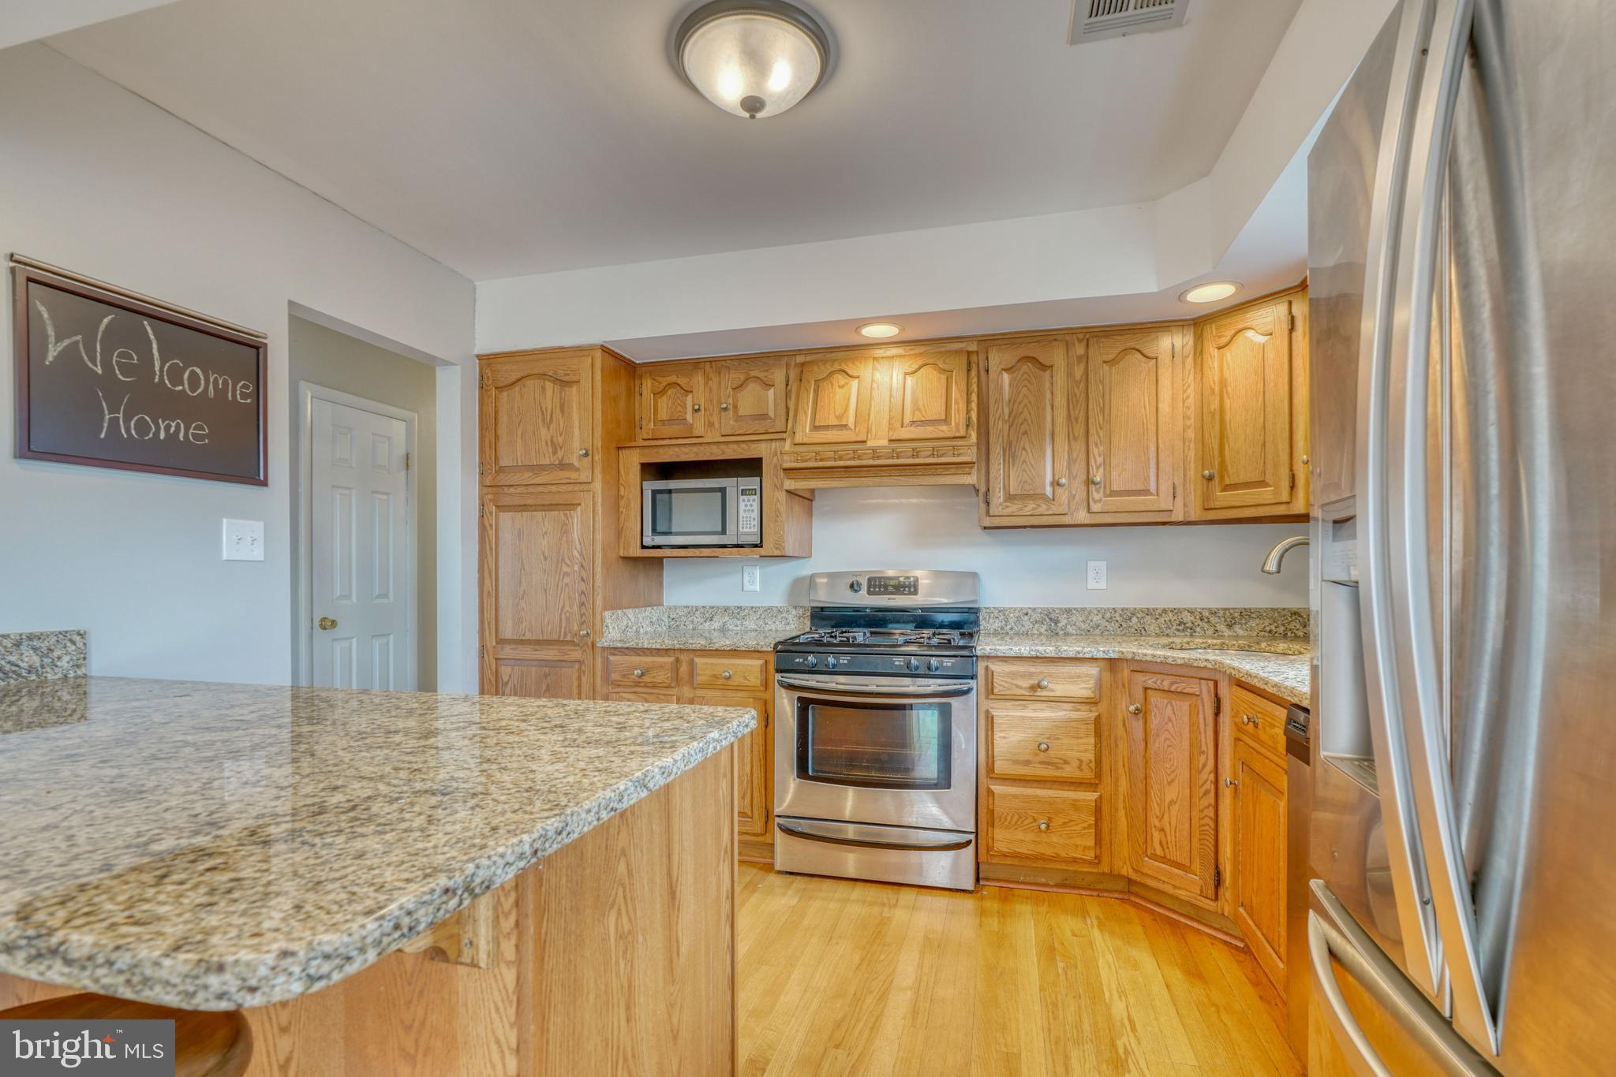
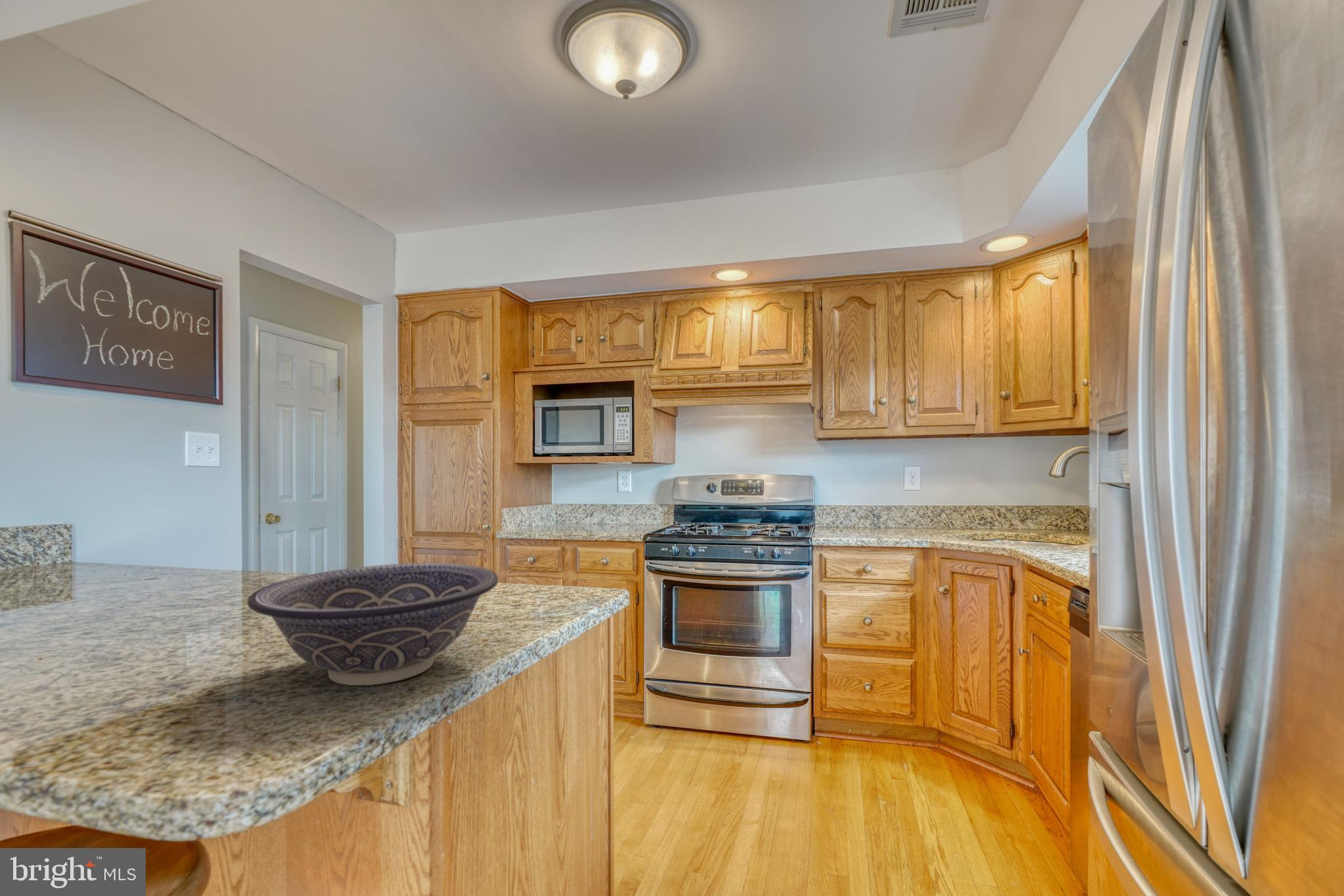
+ decorative bowl (383, 625)
